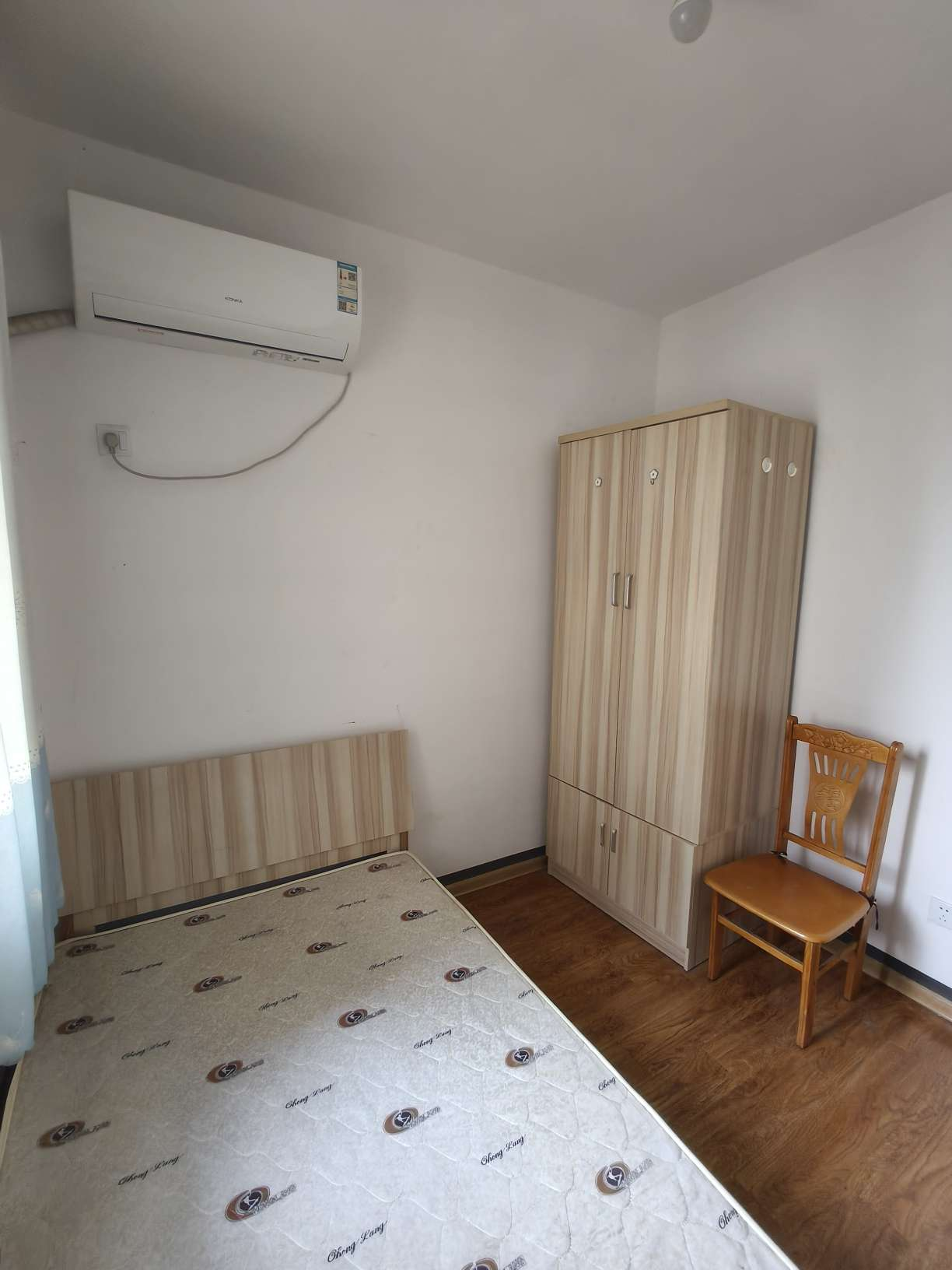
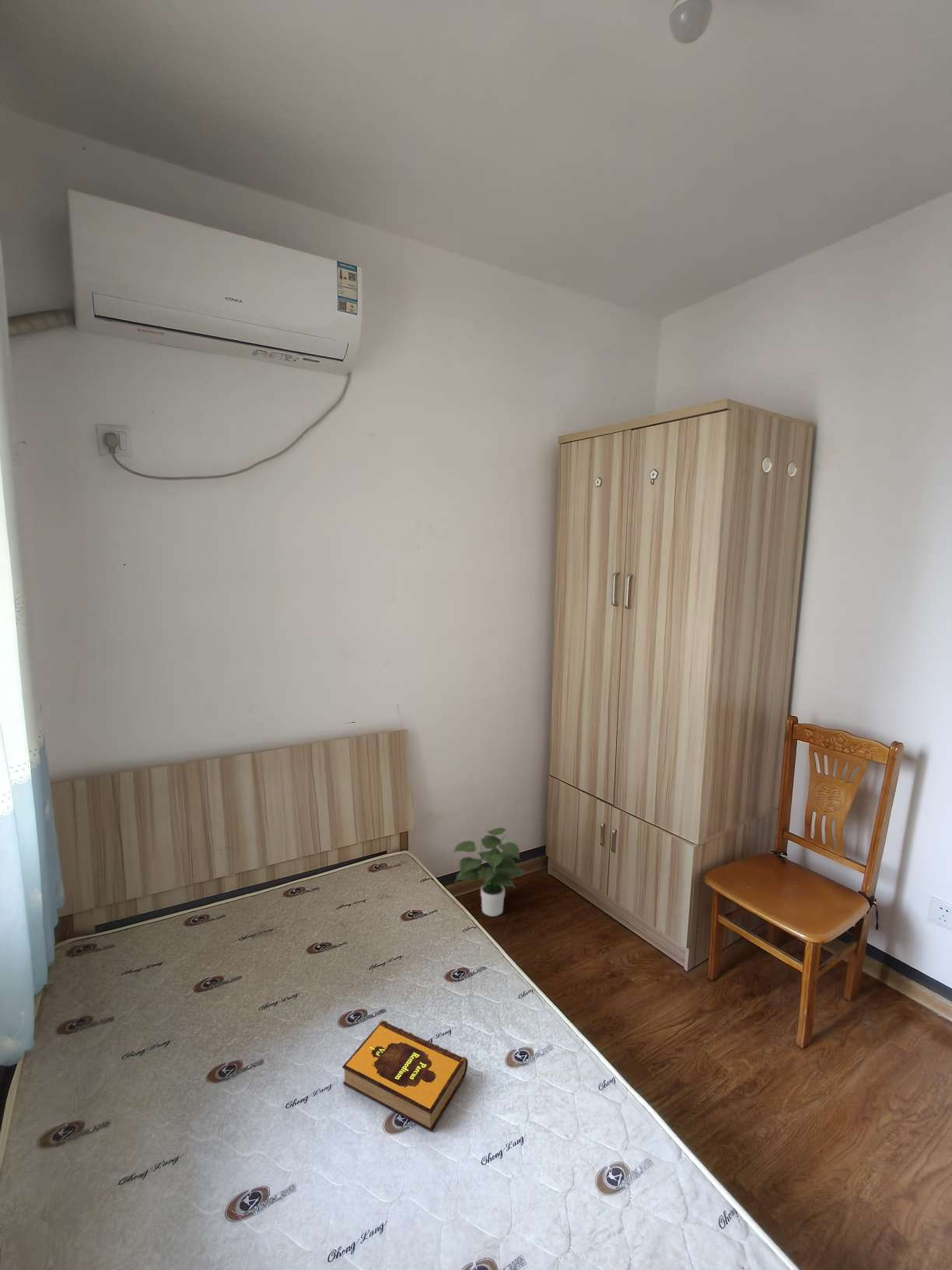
+ hardback book (406, 1068)
+ potted plant (492, 873)
